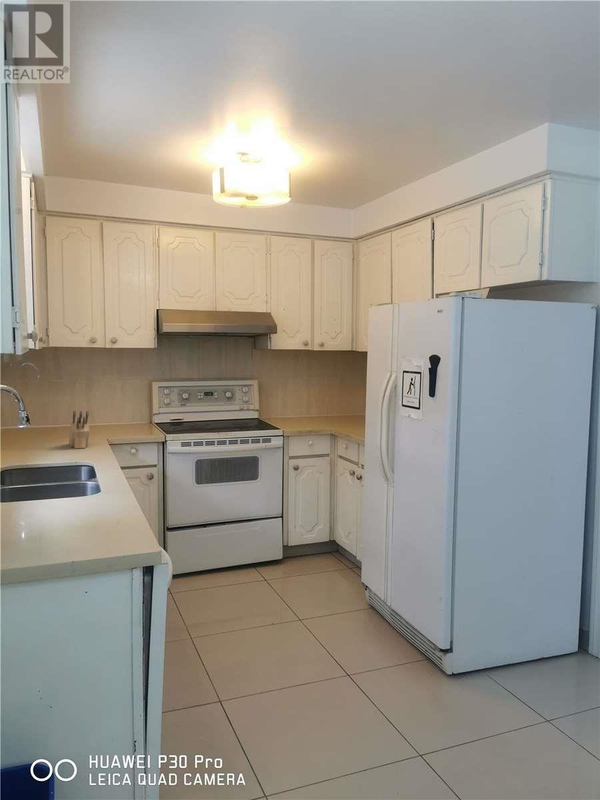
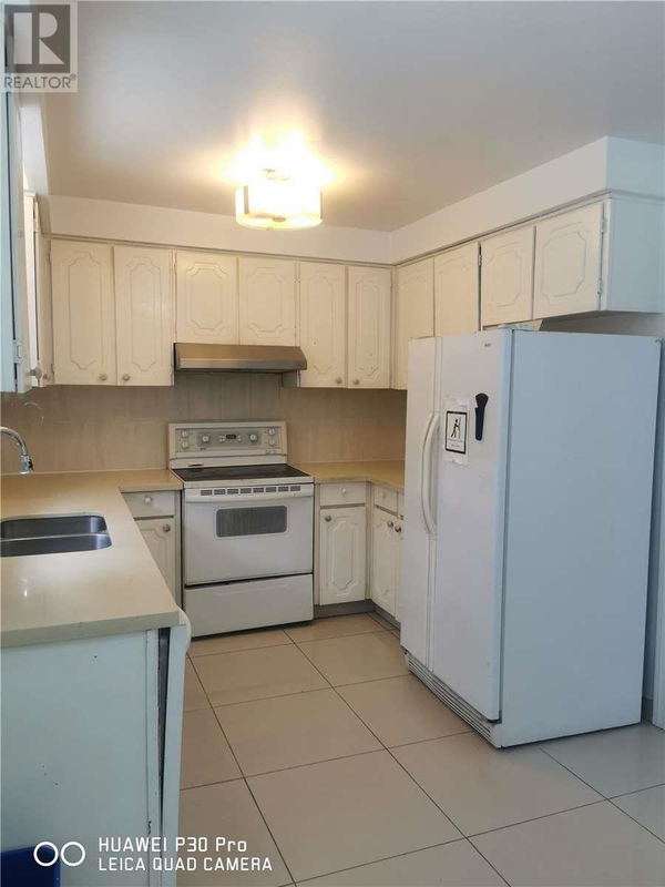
- knife block (79, 427)
